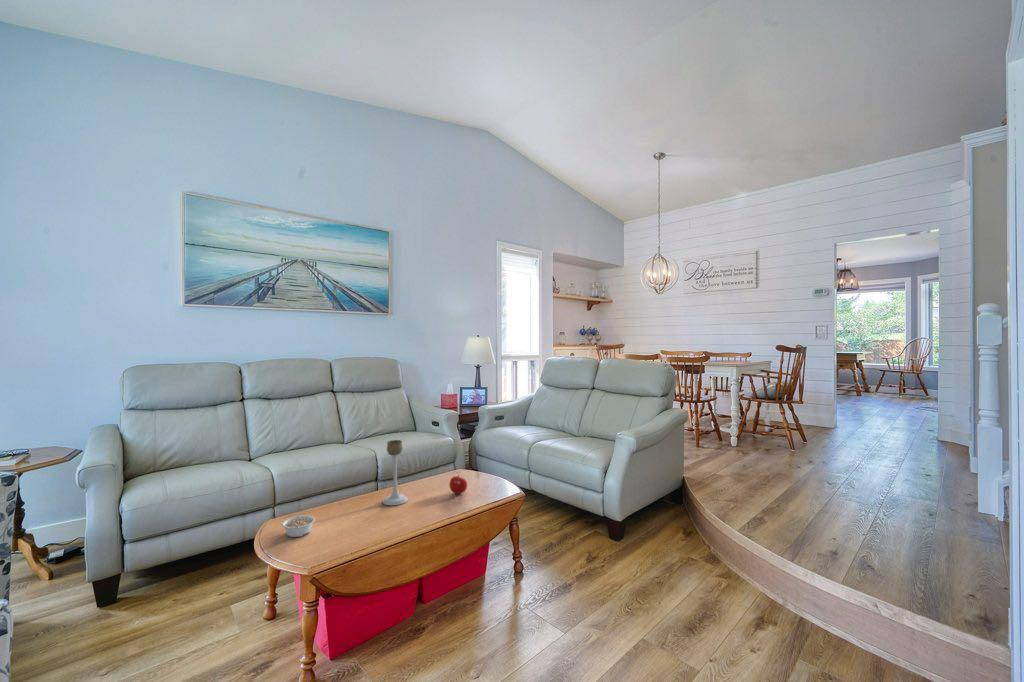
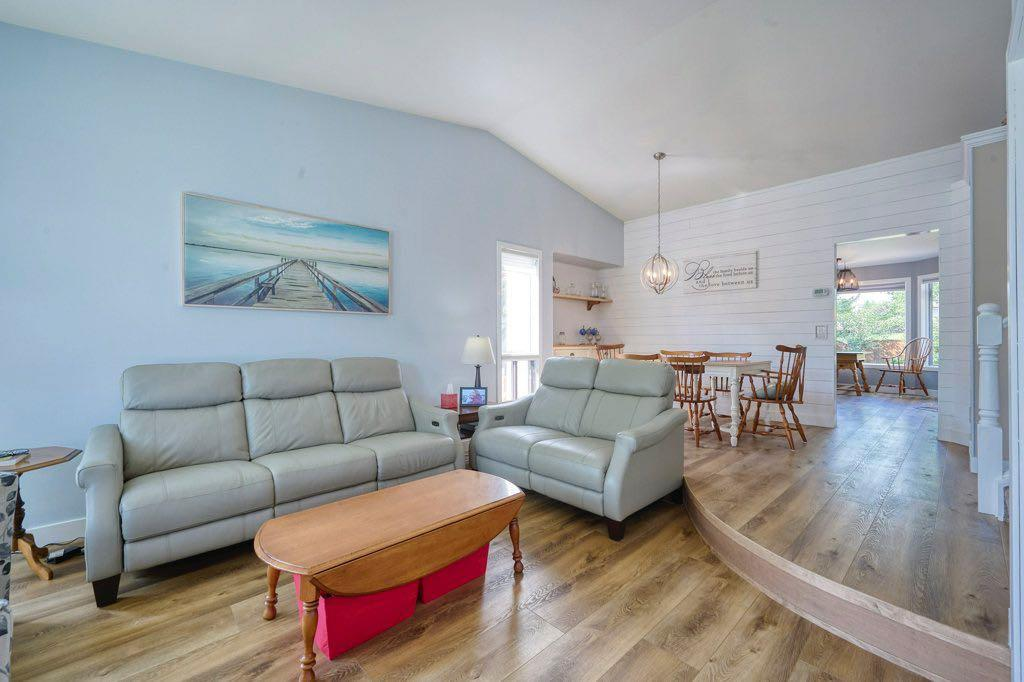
- legume (299, 526)
- candle holder (395, 471)
- fruit (458, 483)
